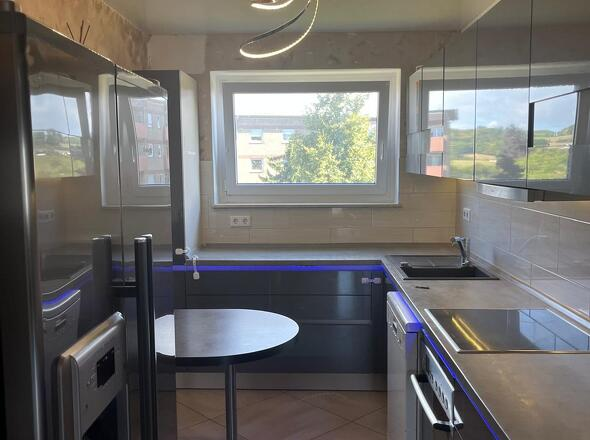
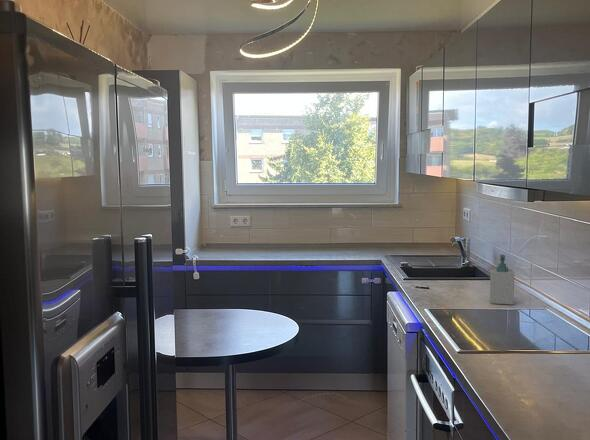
+ soap bottle (502, 278)
